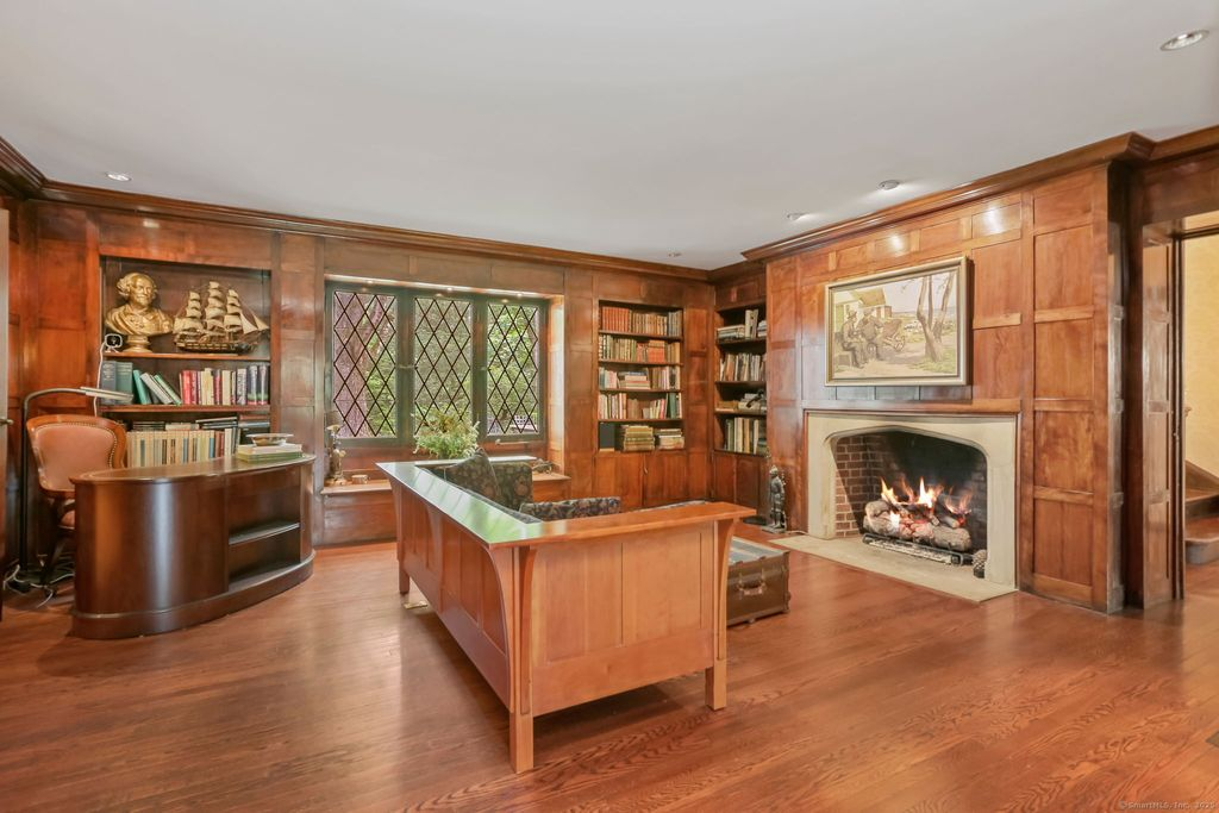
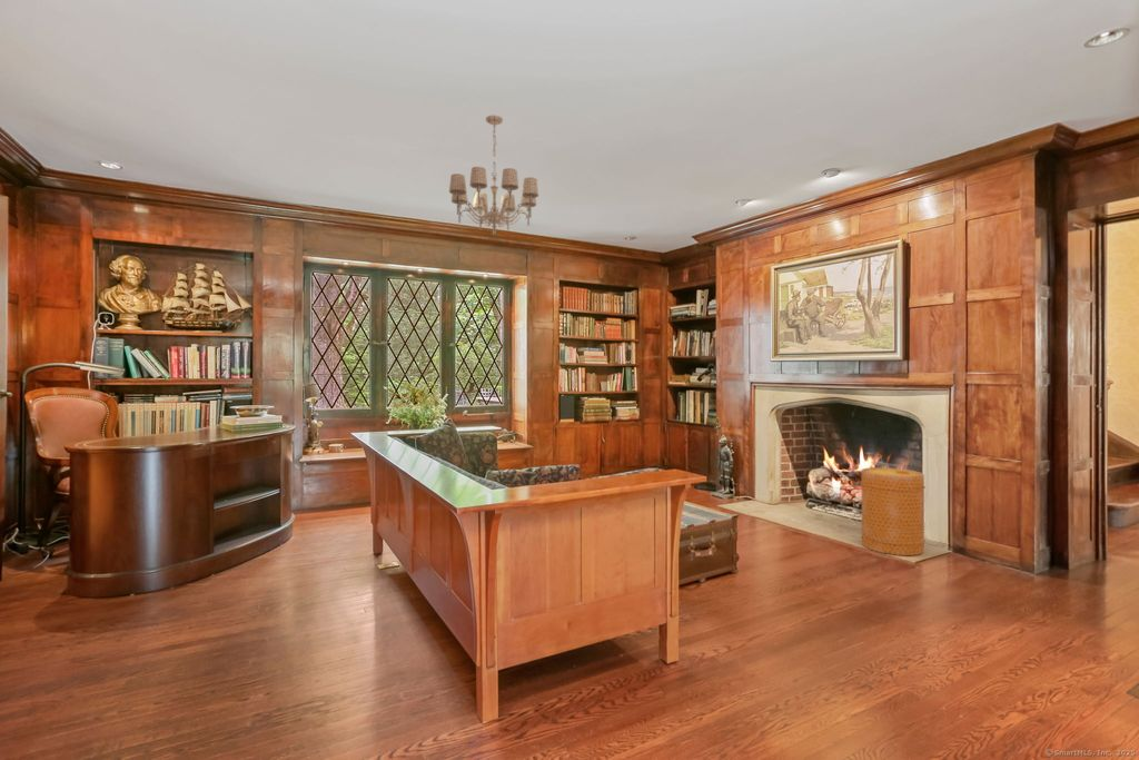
+ basket (891, 509)
+ chandelier (494, 177)
